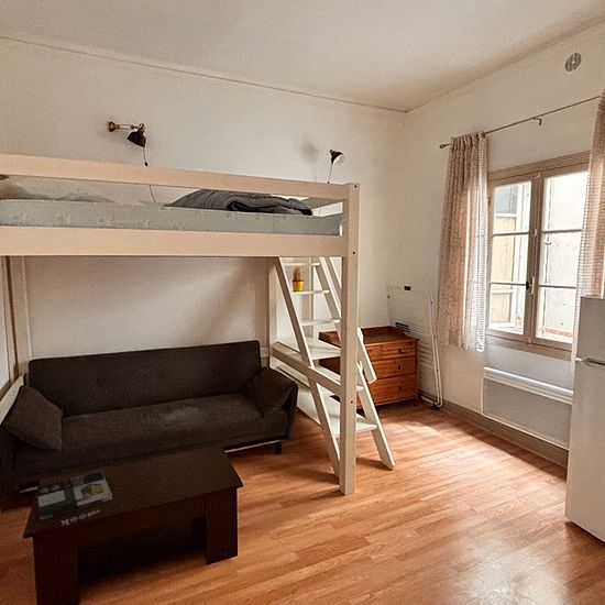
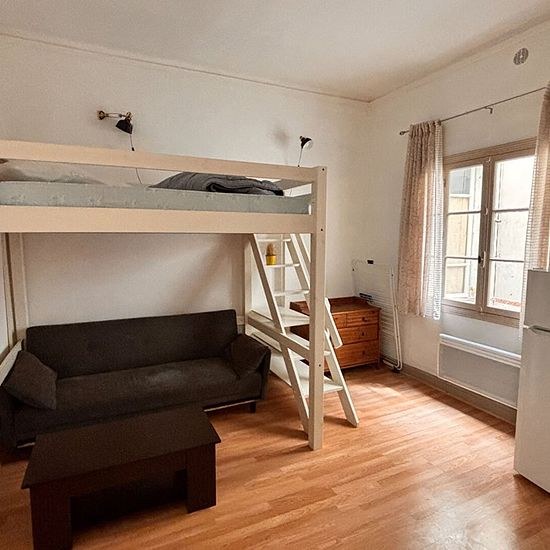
- magazine (75, 497)
